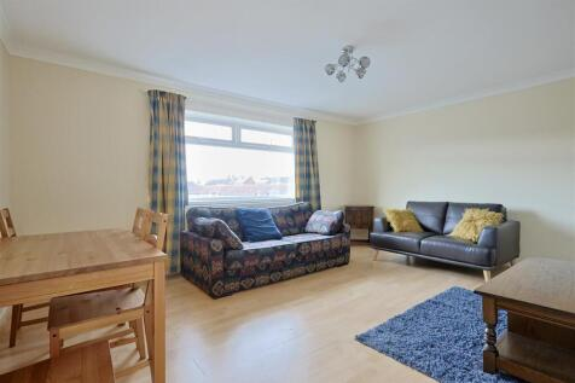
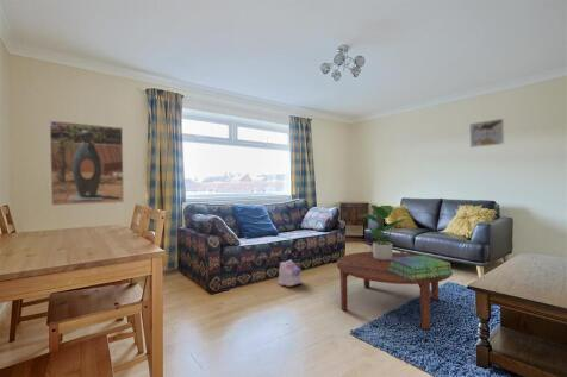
+ coffee table (391, 282)
+ stack of books (418, 266)
+ potted plant (385, 230)
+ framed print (88, 164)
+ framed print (486, 133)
+ plush toy (289, 272)
